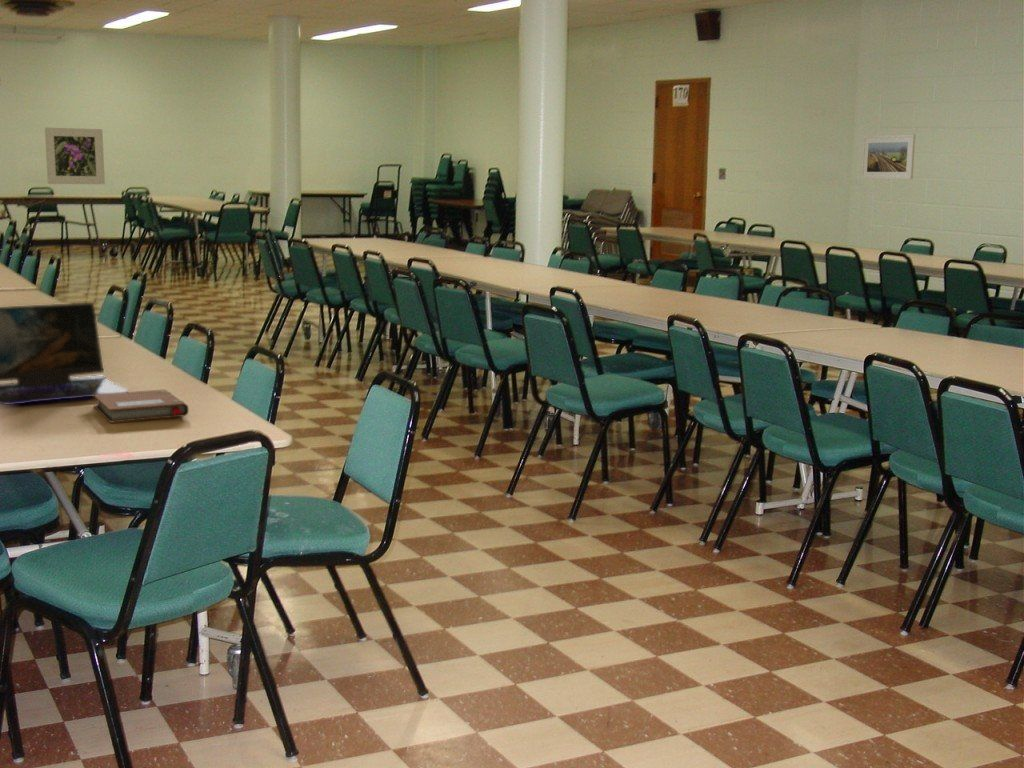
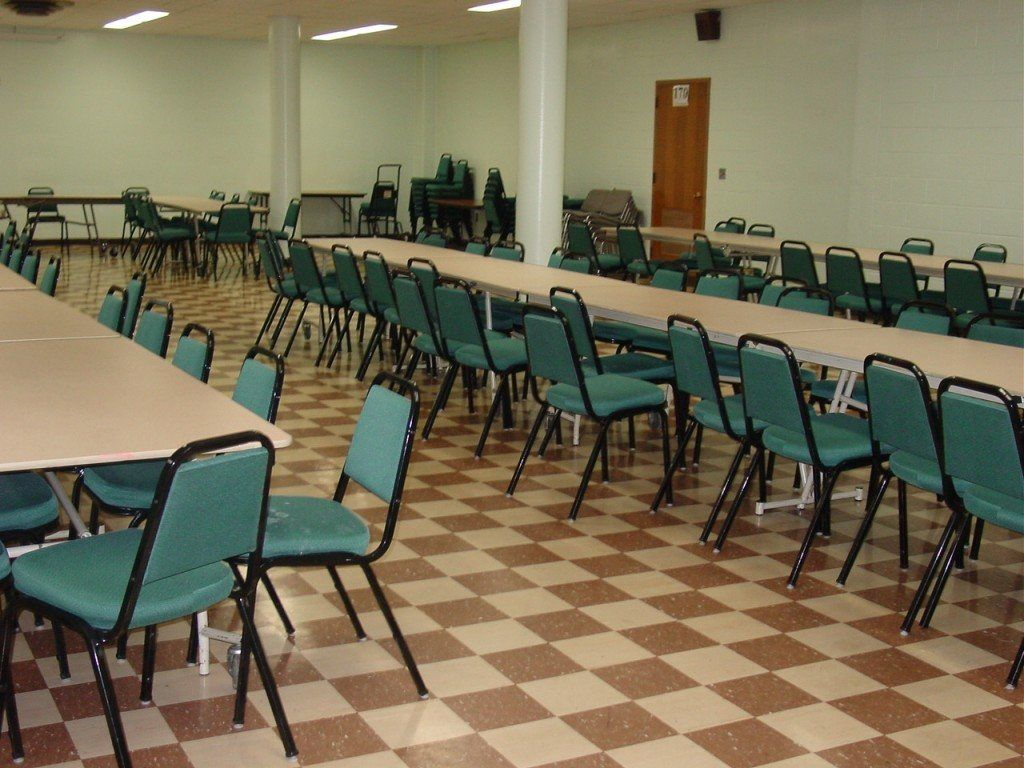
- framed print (75, 156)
- notebook (141, 405)
- laptop (49, 351)
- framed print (887, 157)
